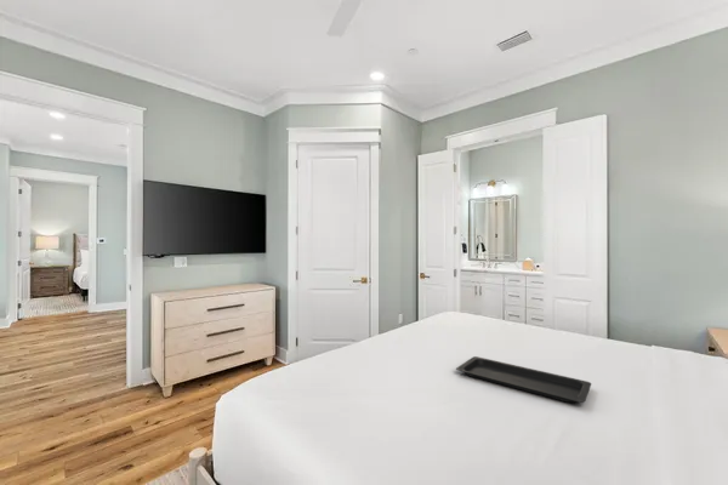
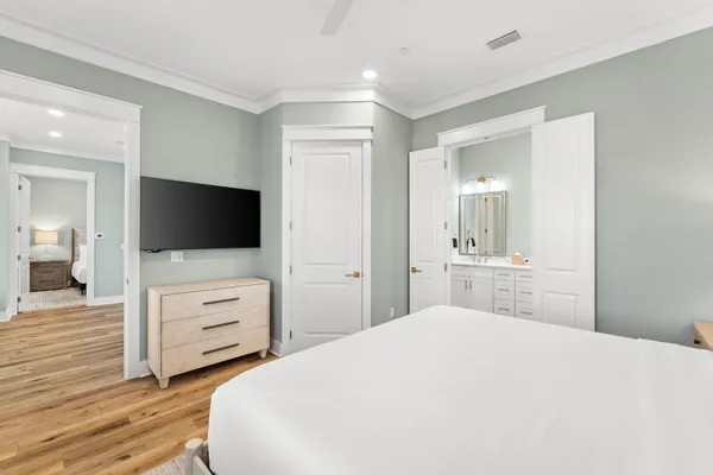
- serving tray (519, 378)
